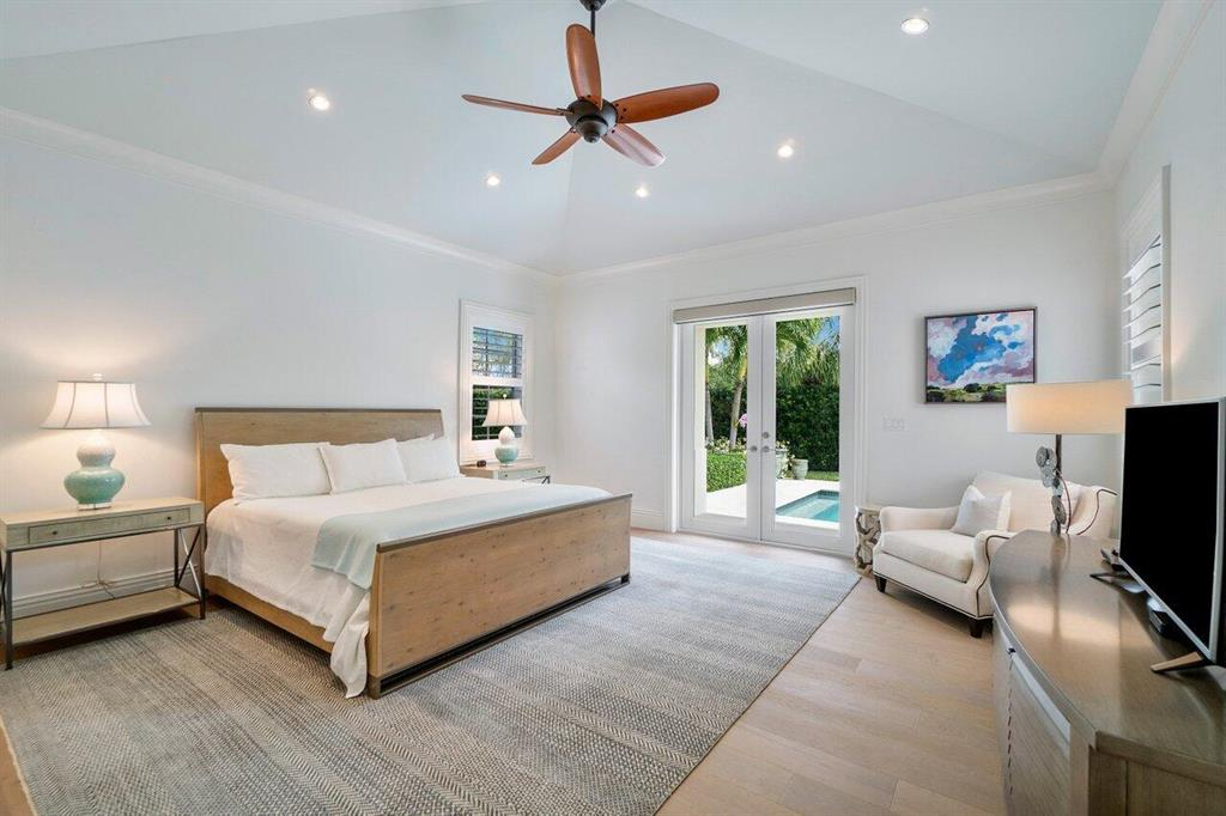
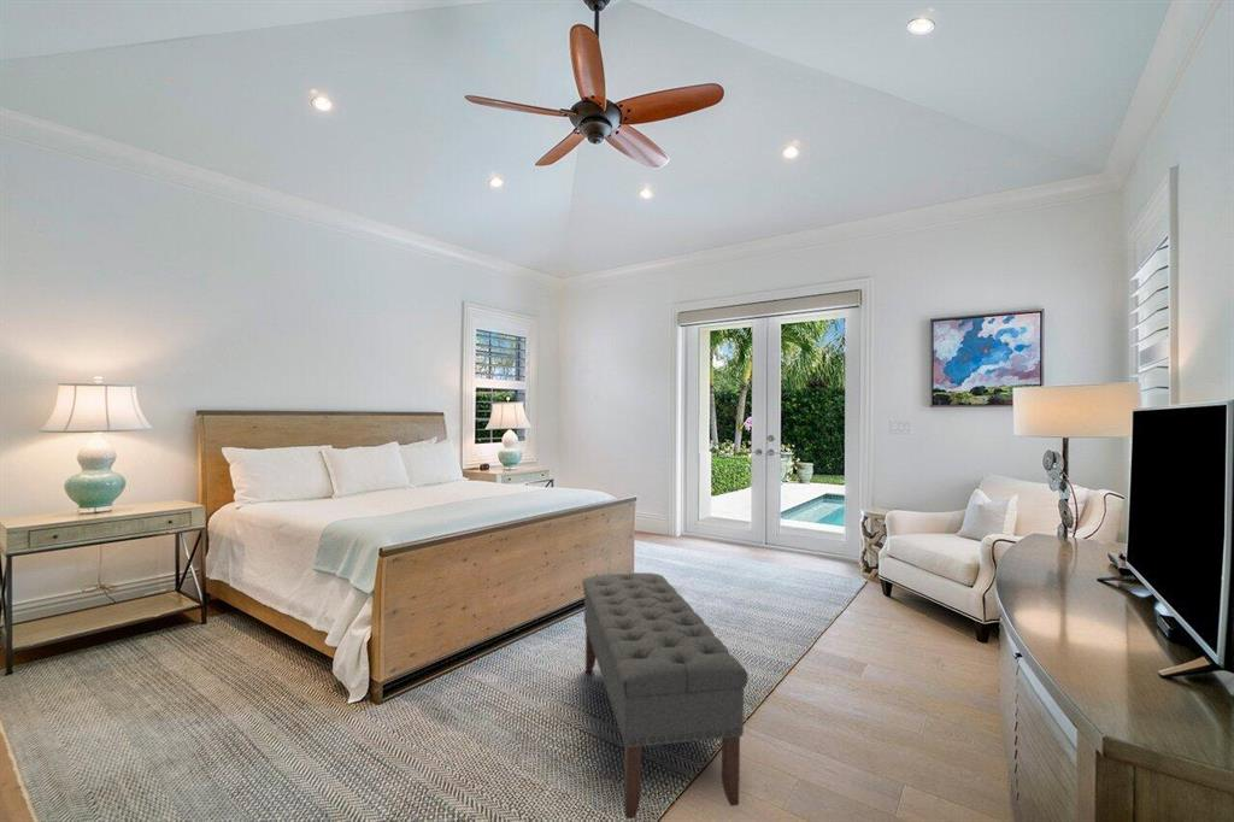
+ bench (647, 665)
